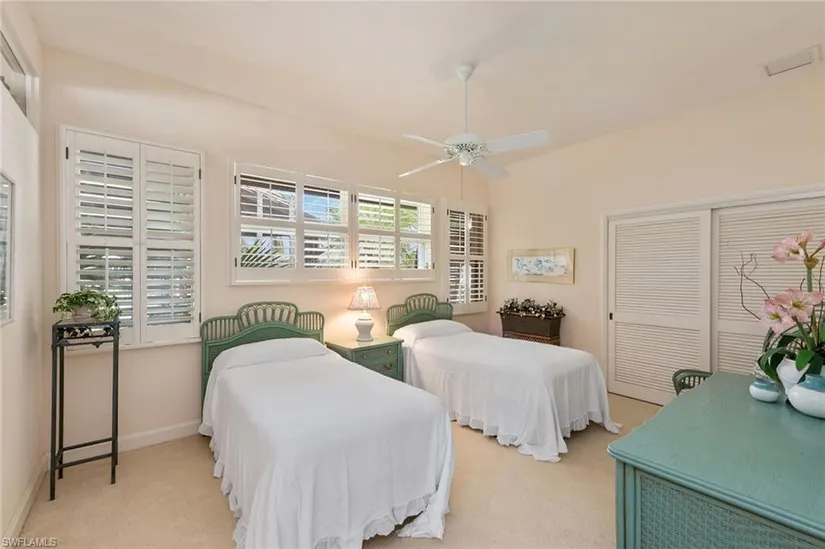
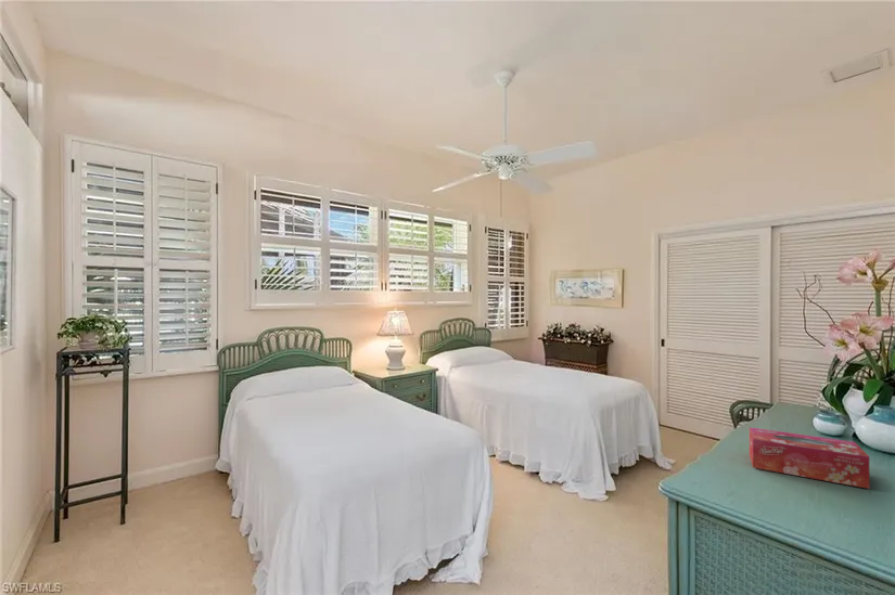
+ tissue box (803, 454)
